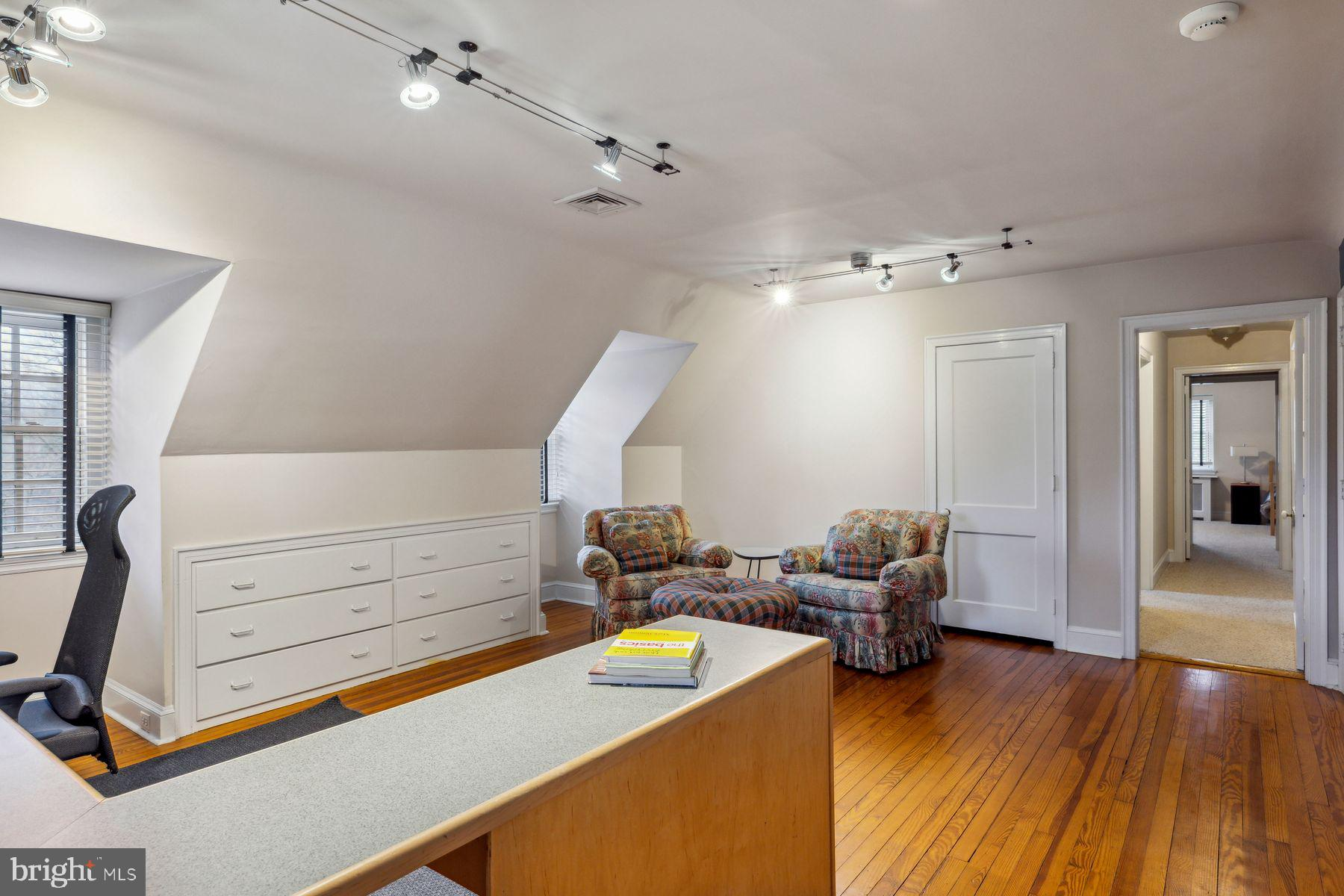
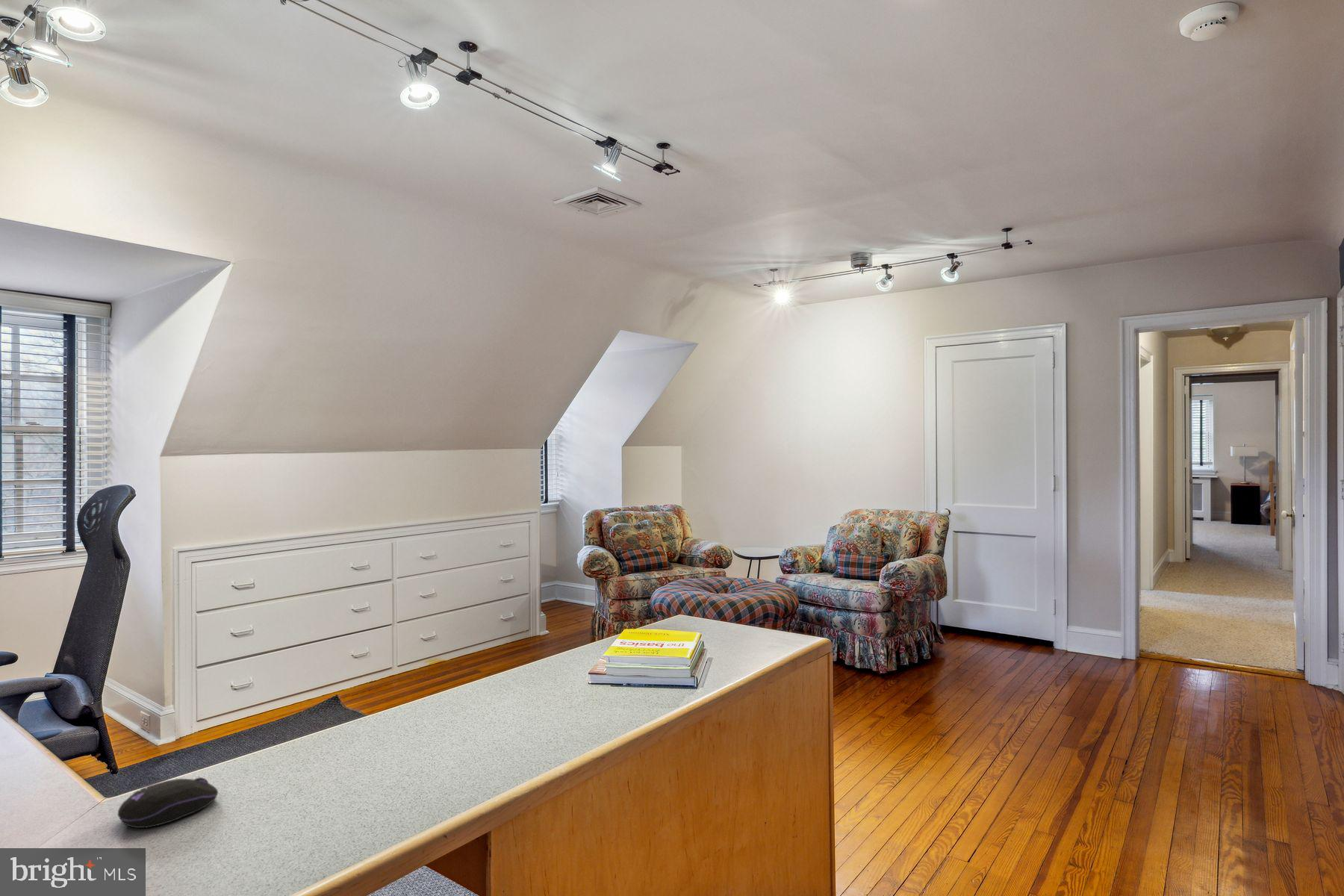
+ computer mouse (169, 797)
